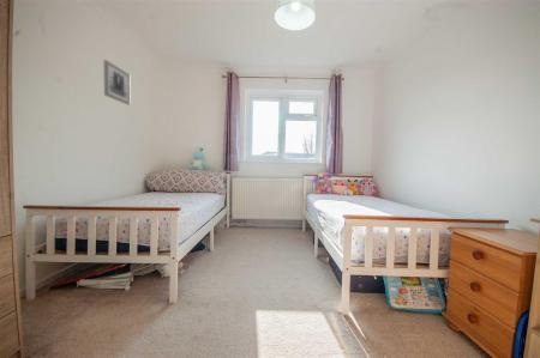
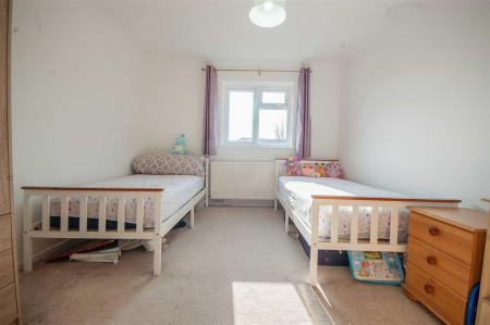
- wall art (118, 84)
